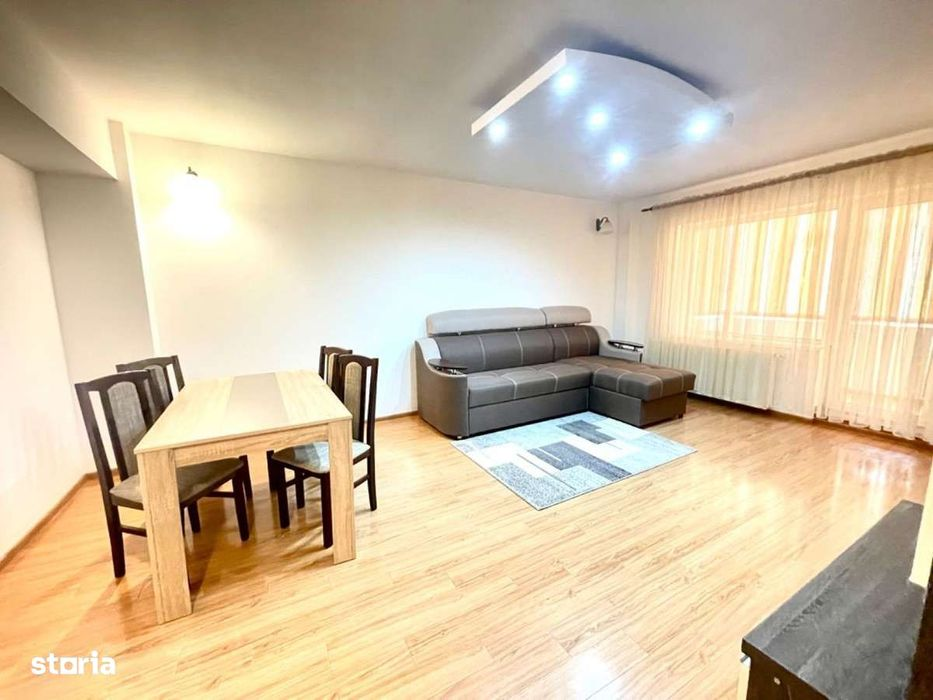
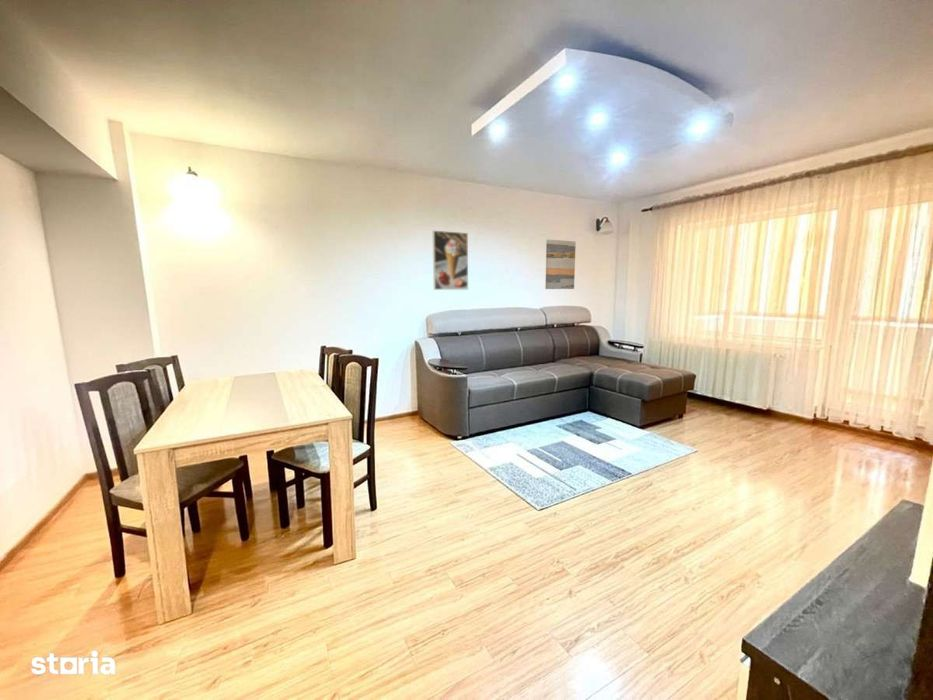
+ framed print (450, 261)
+ wall art (560, 265)
